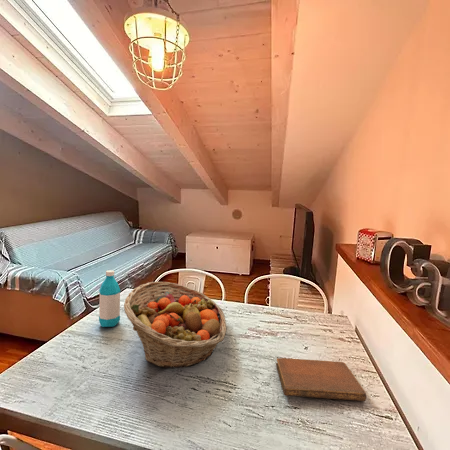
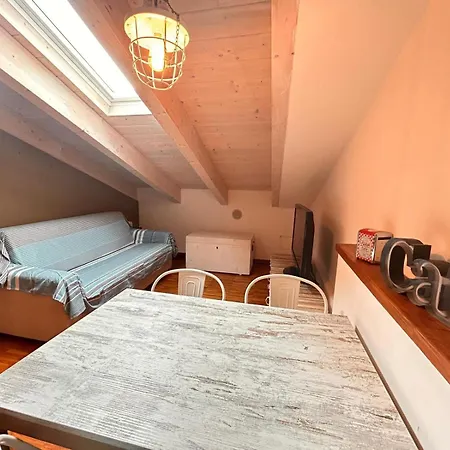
- fruit basket (178, 318)
- notebook (316, 377)
- water bottle (109, 297)
